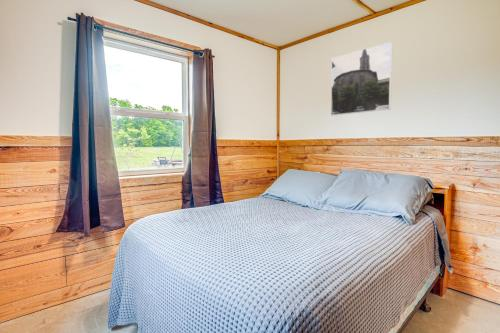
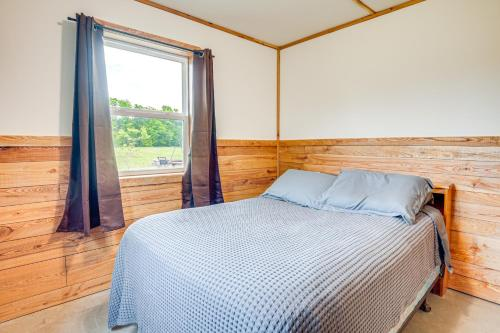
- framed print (359, 81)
